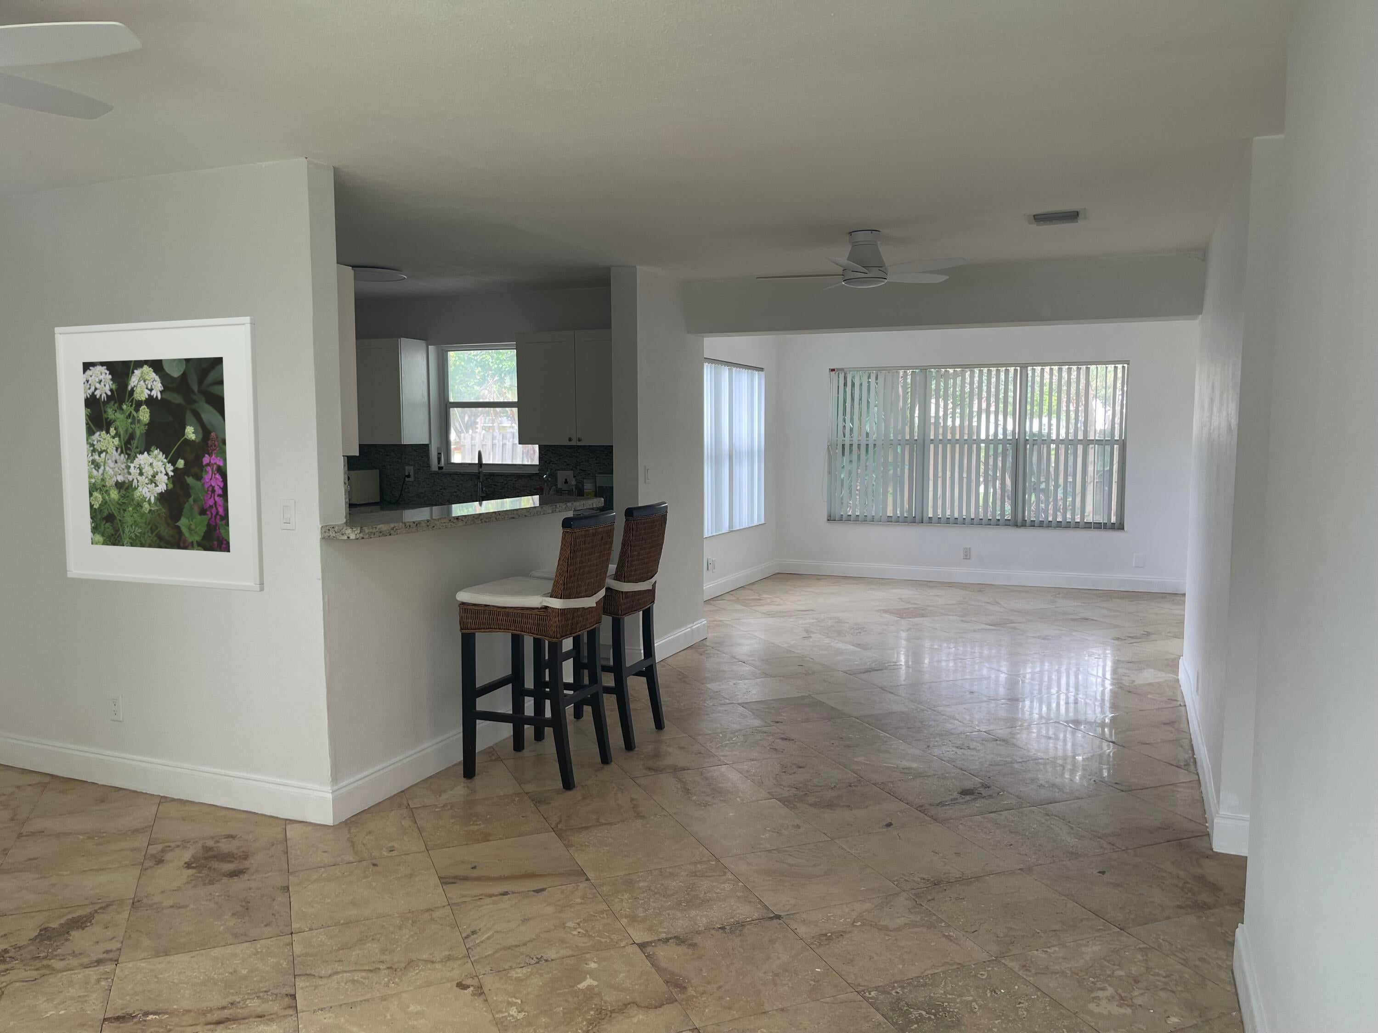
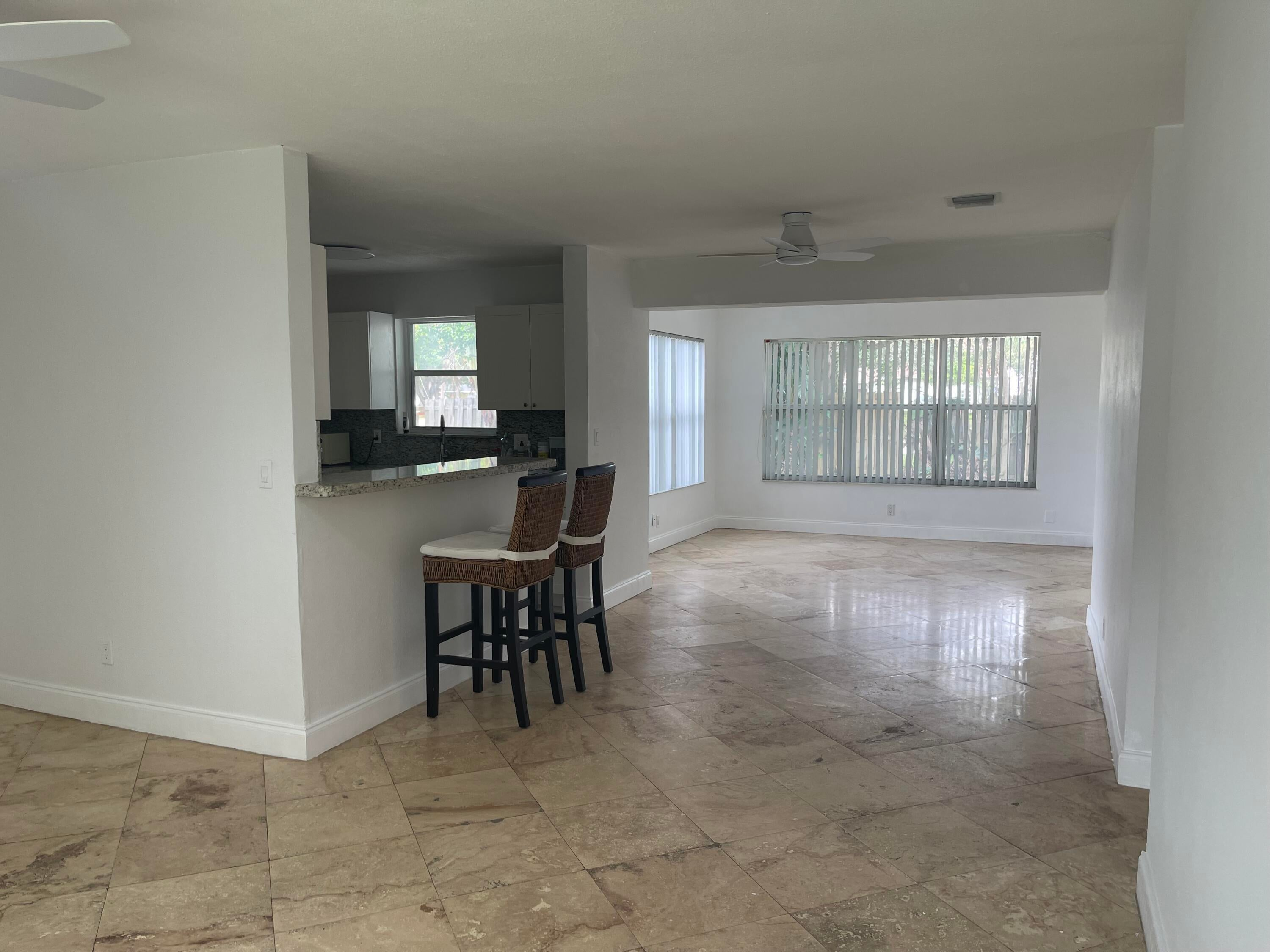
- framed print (155, 455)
